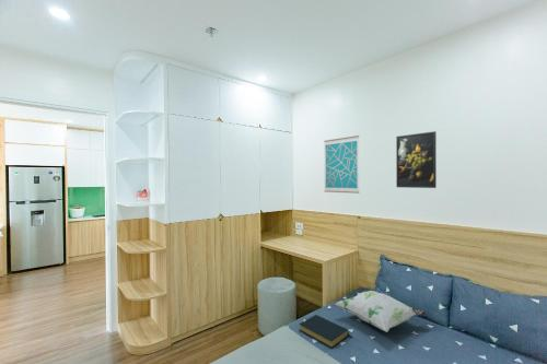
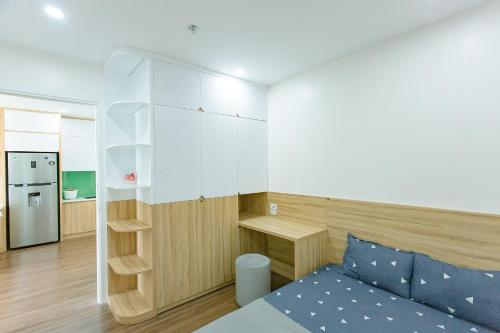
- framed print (415, 161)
- decorative pillow (379, 308)
- wall art (340, 165)
- hardback book (323, 329)
